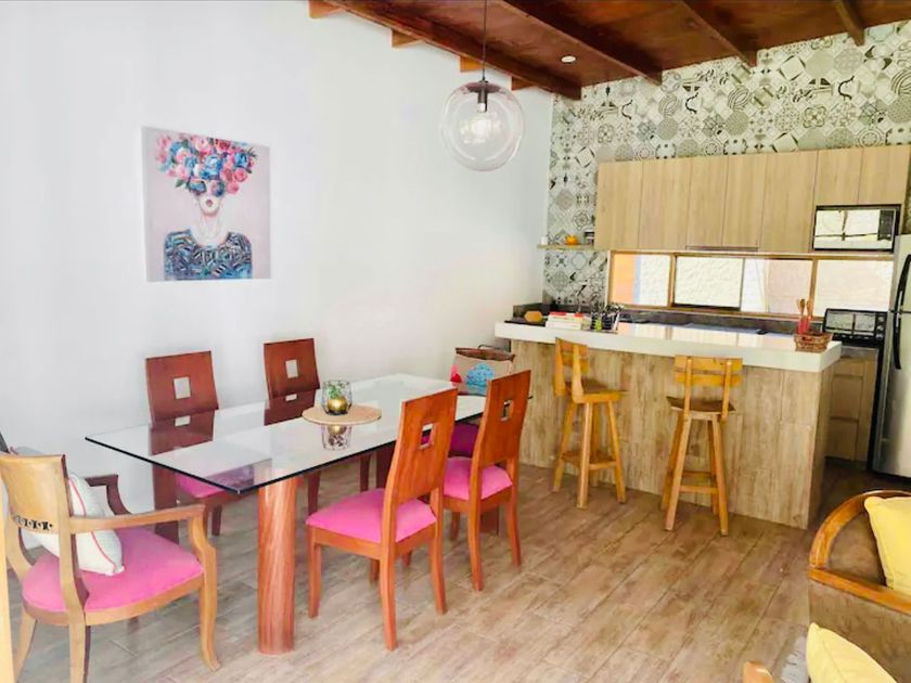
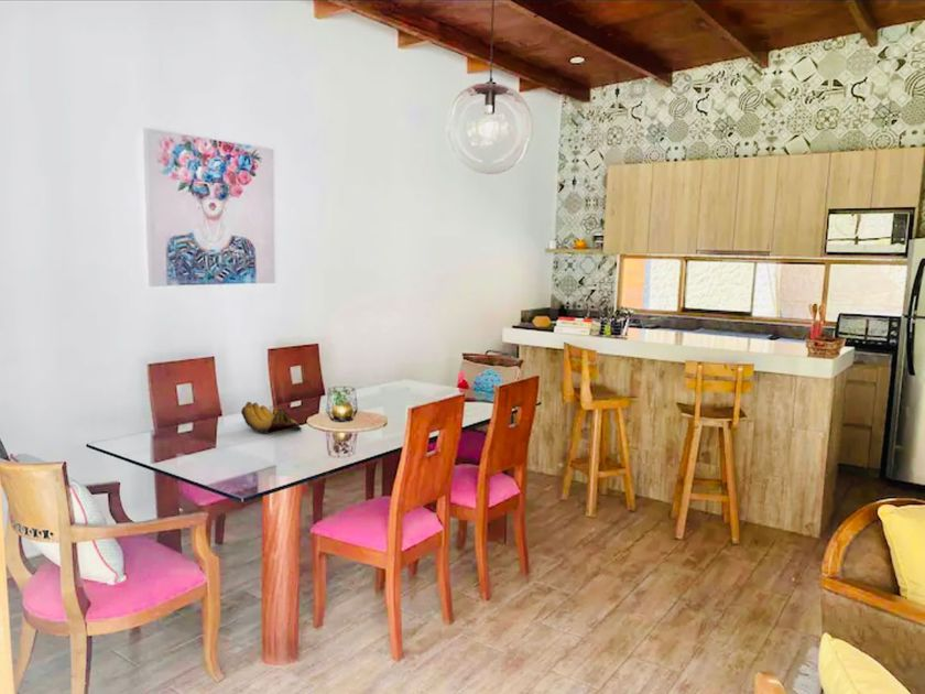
+ banana bunch (274, 415)
